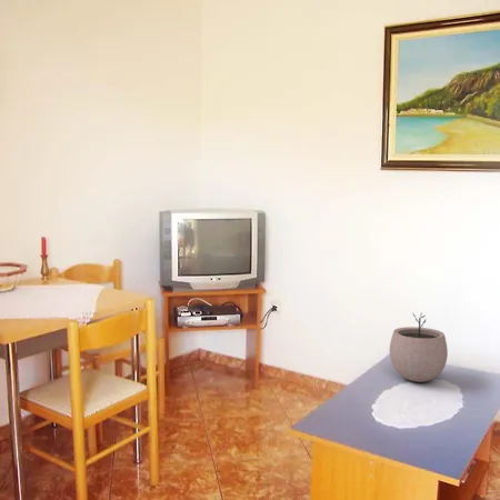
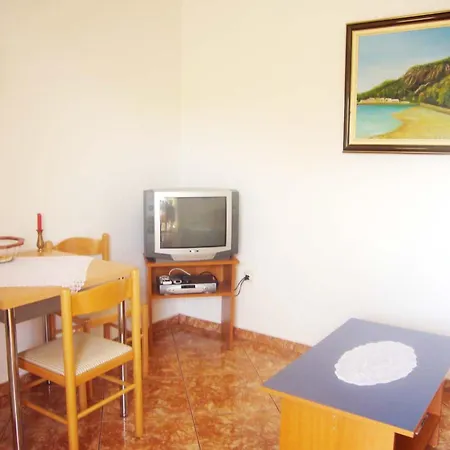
- plant pot (418, 346)
